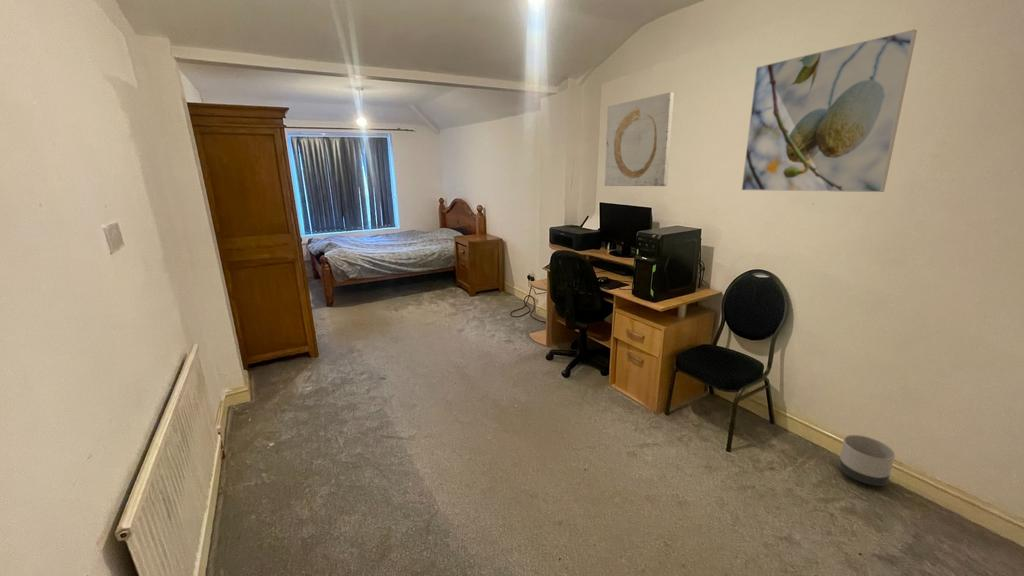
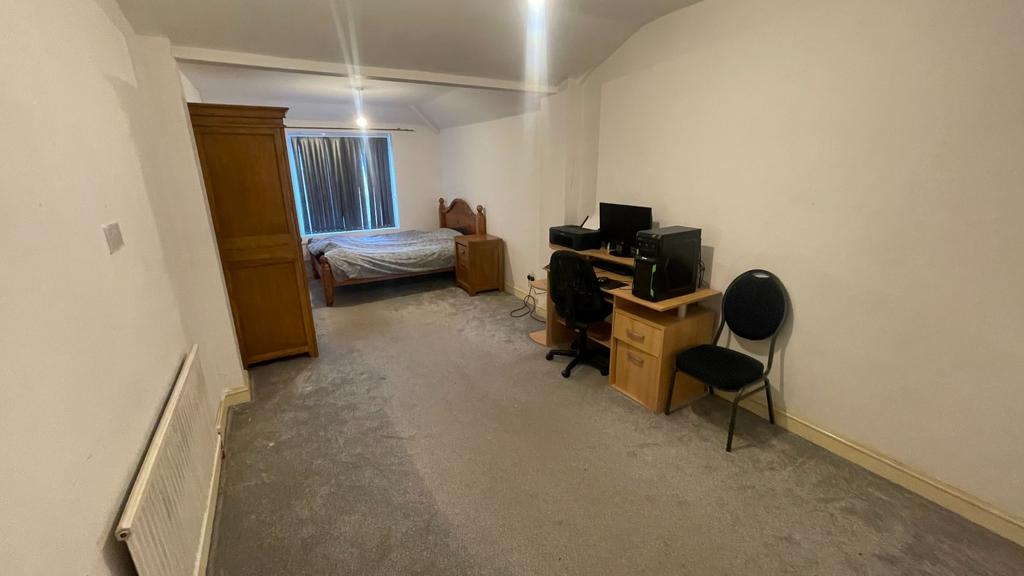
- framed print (814, 123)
- planter (865, 461)
- wall art (635, 144)
